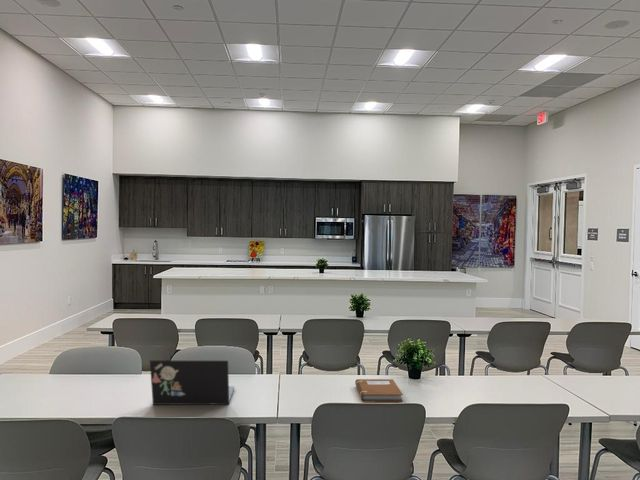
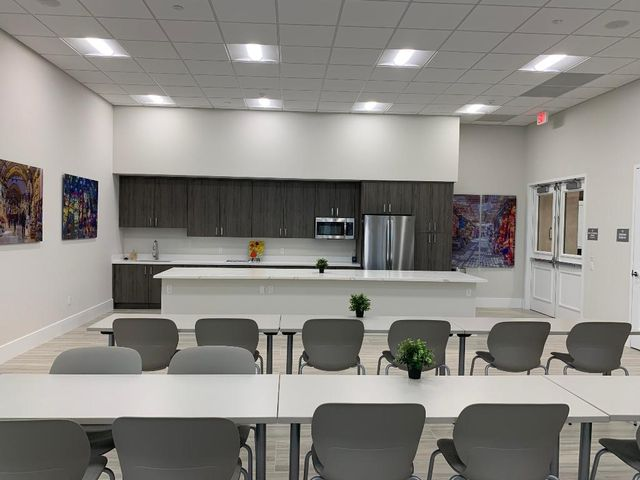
- laptop (194, 375)
- notebook (377, 389)
